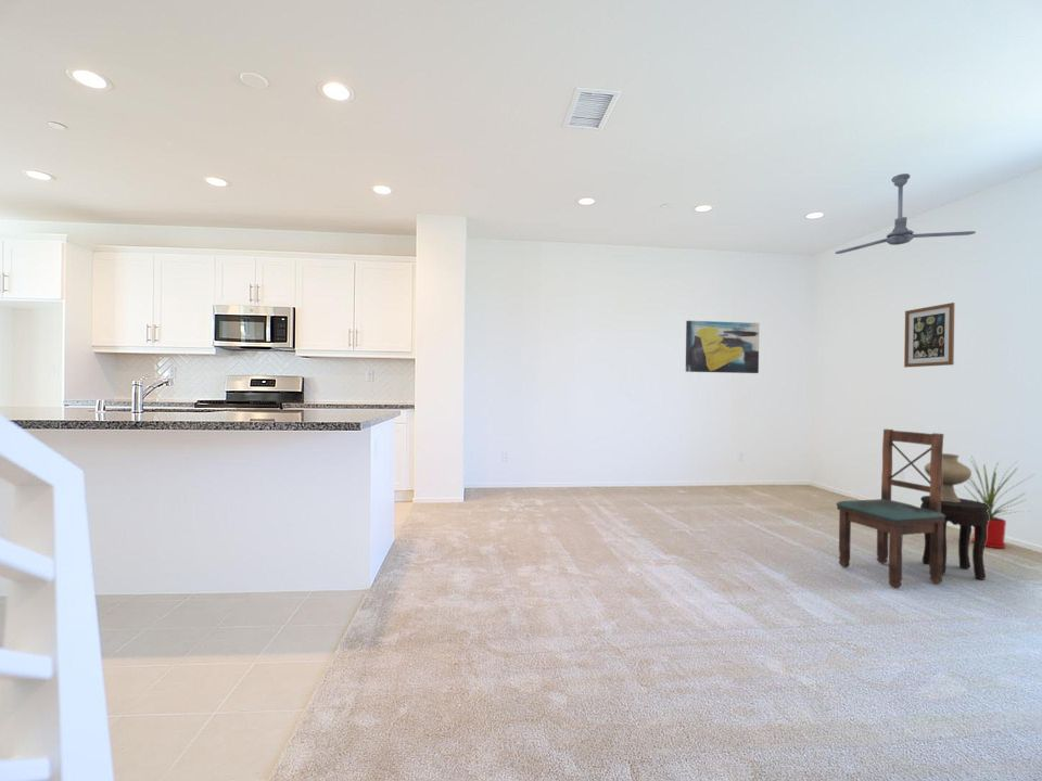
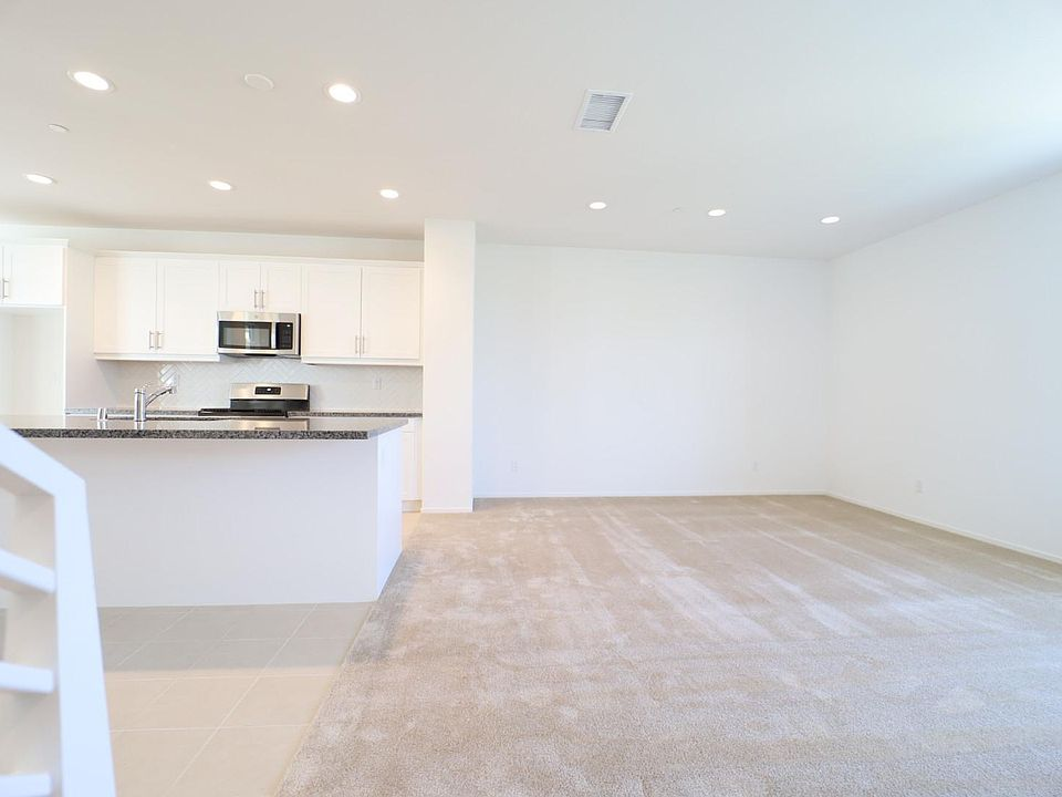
- wall art (928, 336)
- ceiling fan (900, 204)
- house plant (990, 501)
- wall art (722, 347)
- side table (958, 539)
- vase (946, 476)
- dining chair (889, 503)
